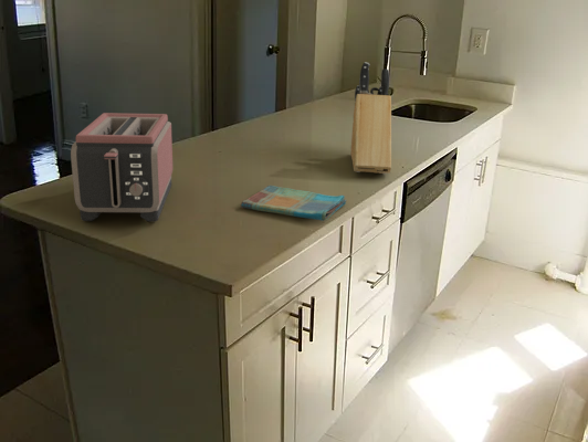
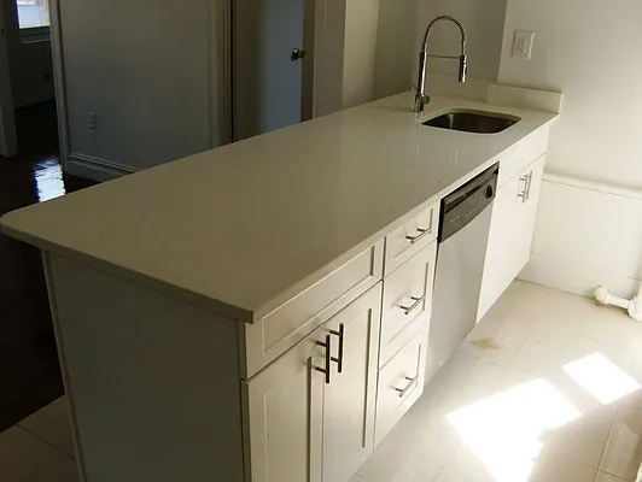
- dish towel (294, 201)
- toaster (126, 166)
- knife block (371, 115)
